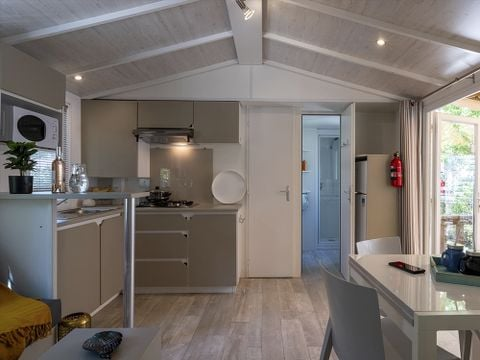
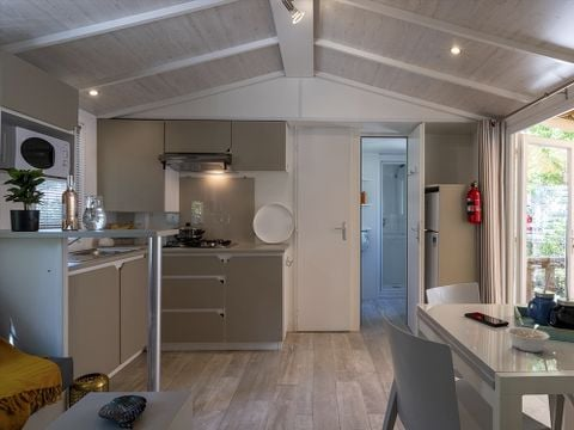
+ legume (526, 338)
